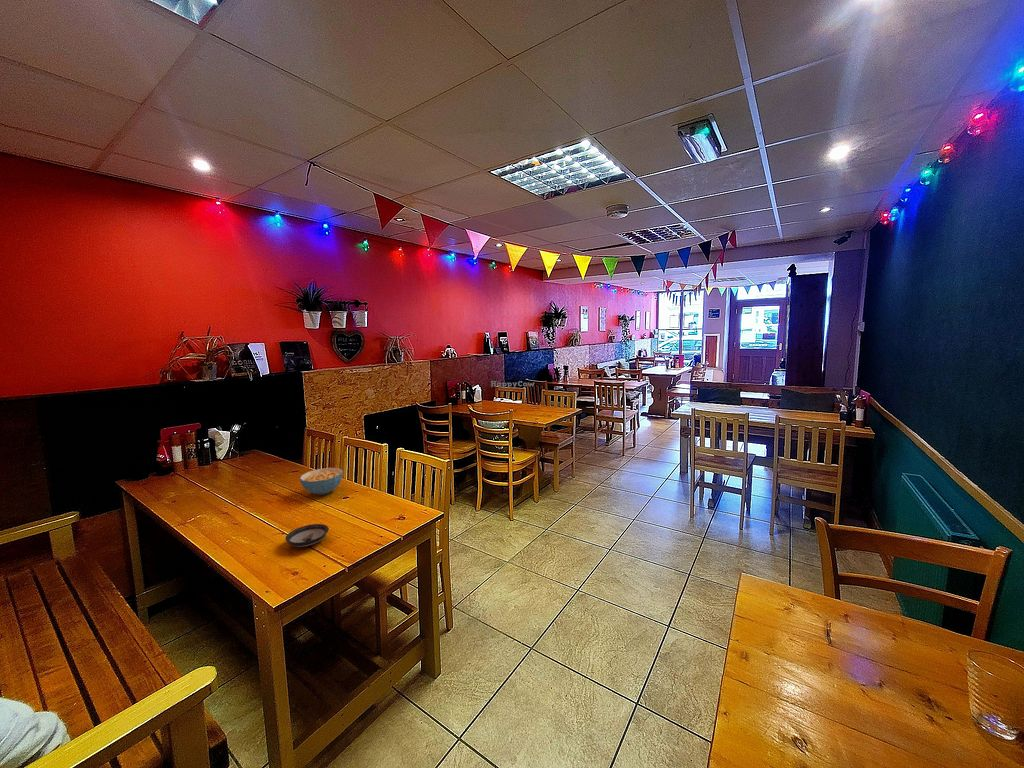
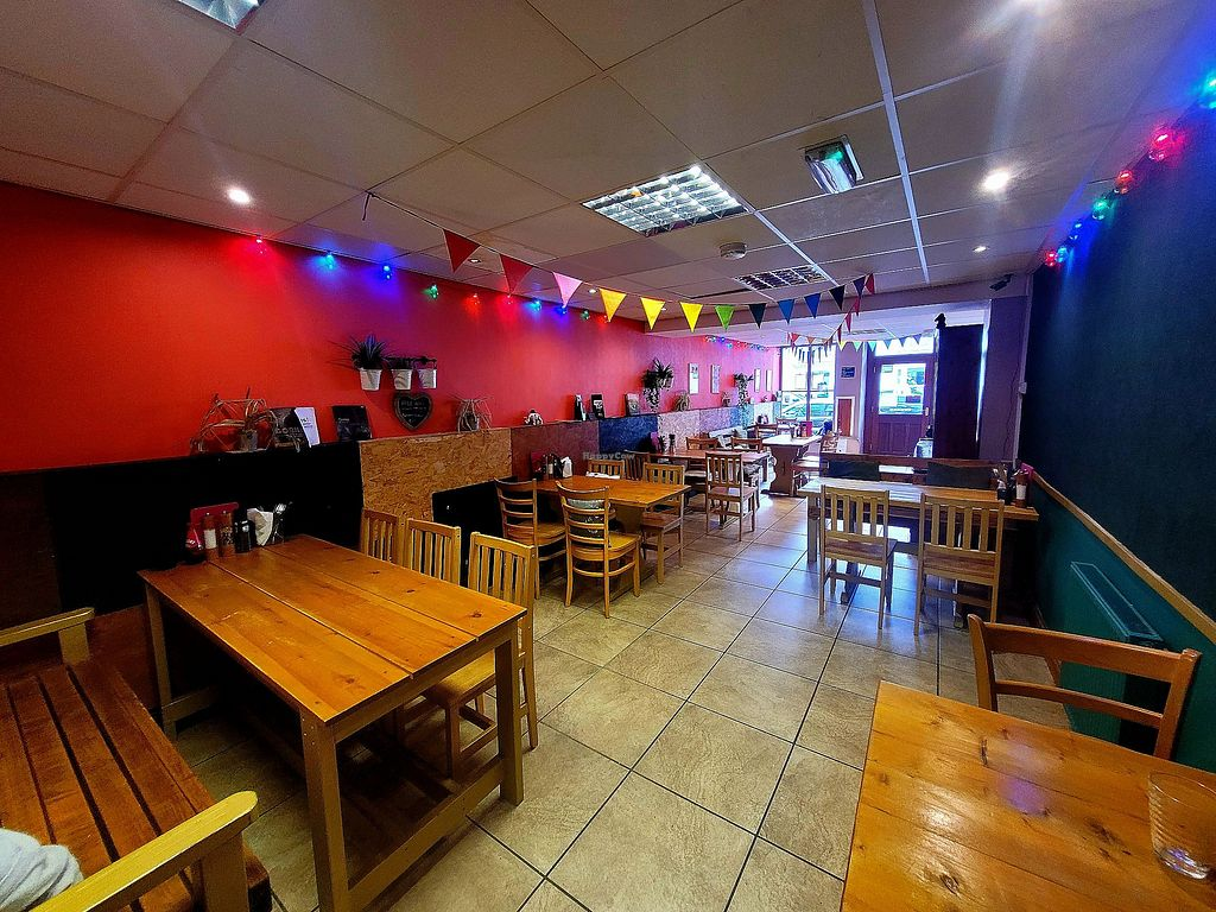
- cereal bowl (322, 483)
- saucer (307, 537)
